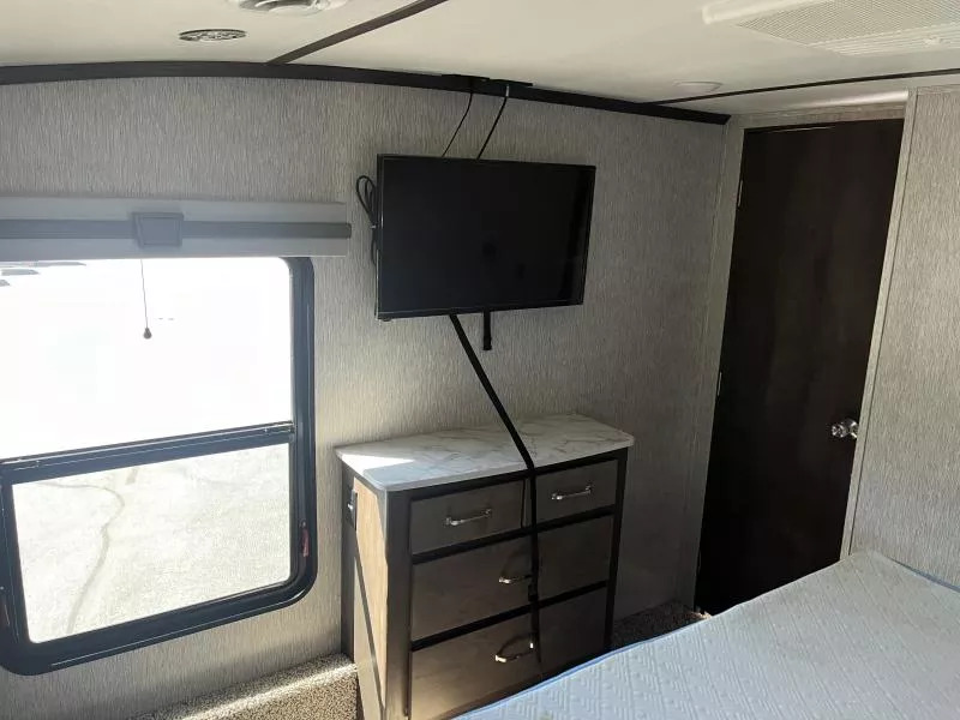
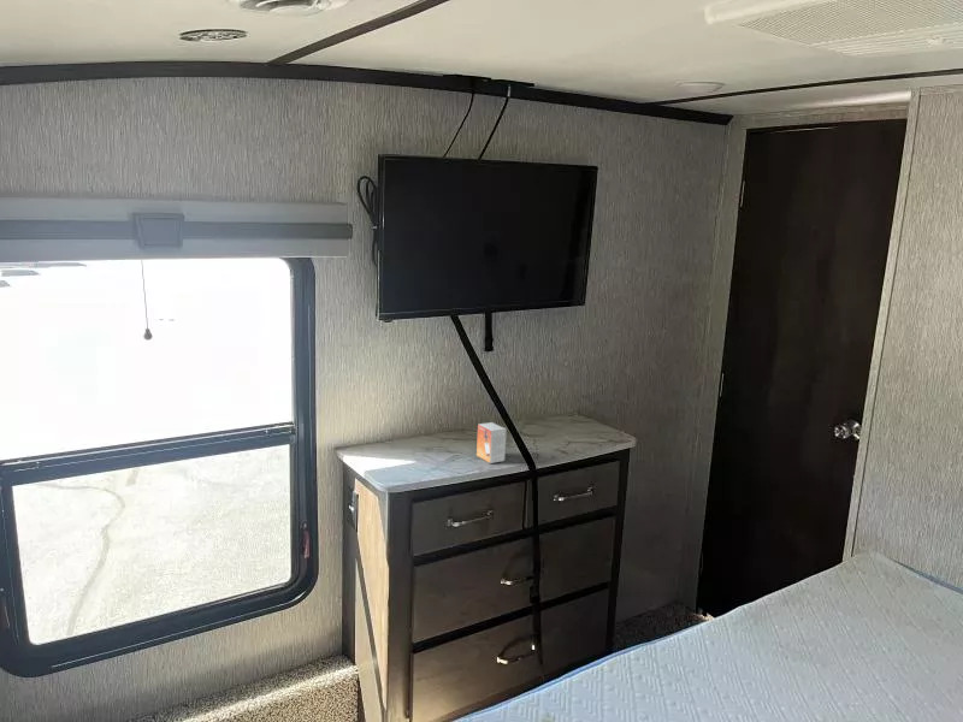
+ small box (491, 442)
